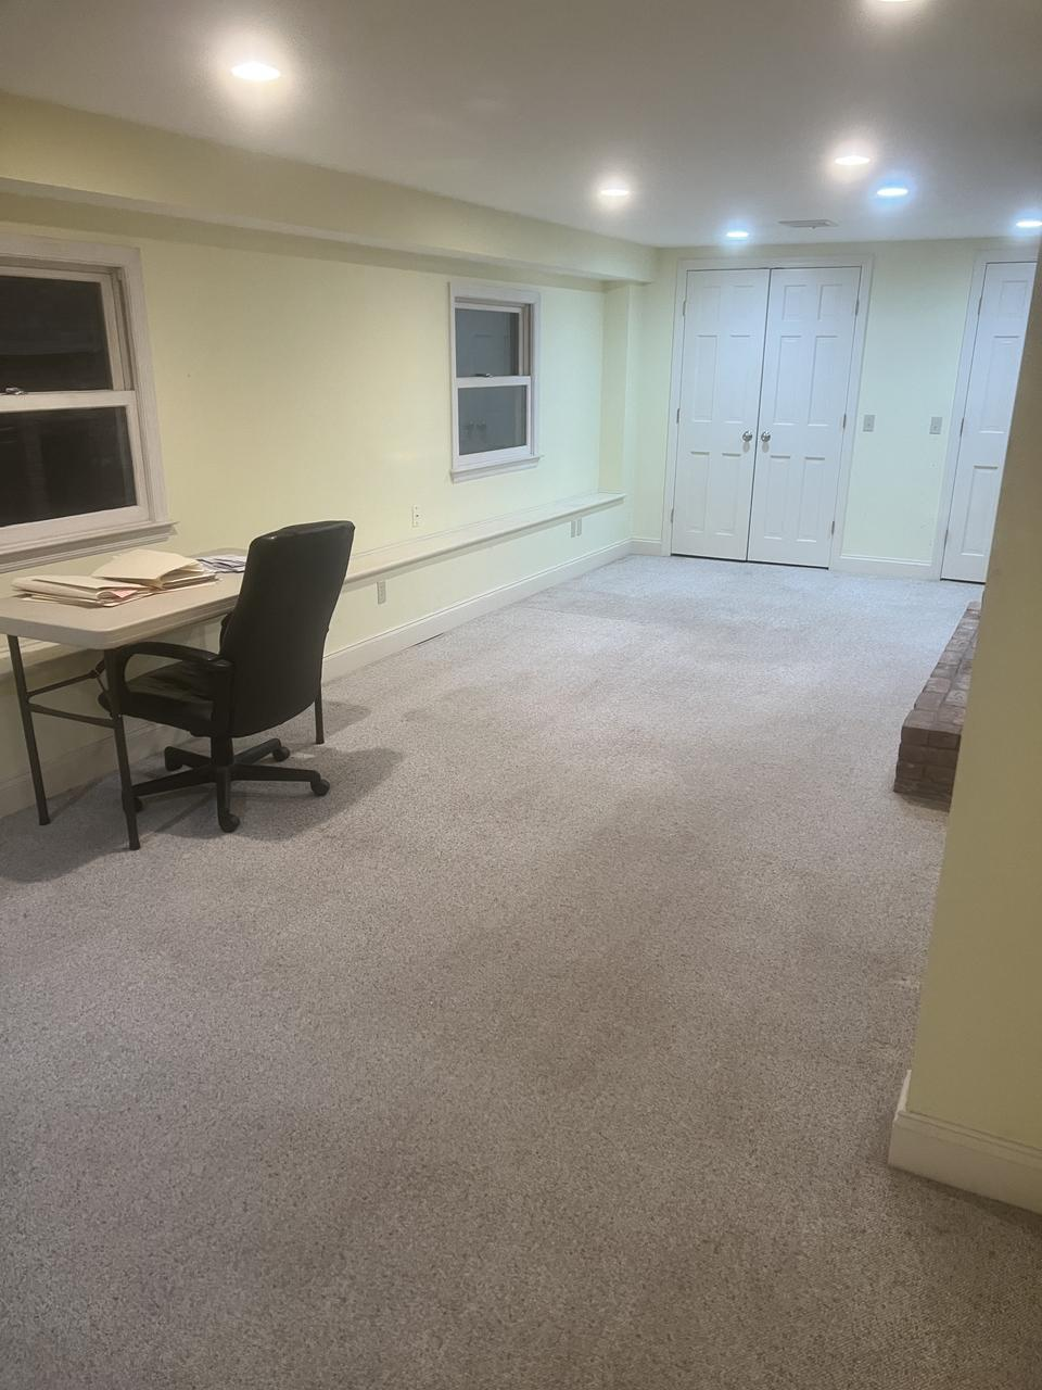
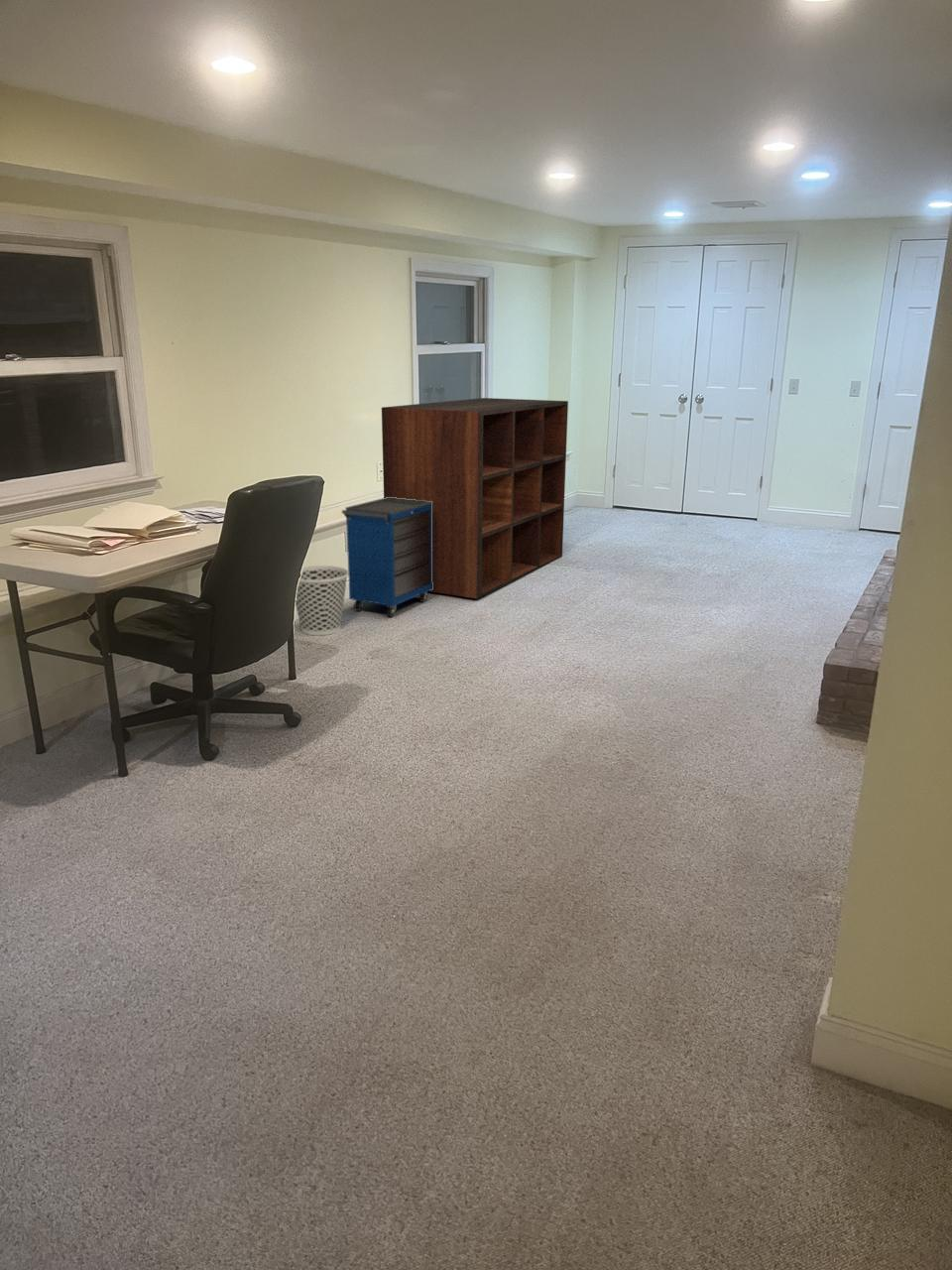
+ shelving unit (480, 489)
+ wastebasket (319, 601)
+ cabinet (389, 557)
